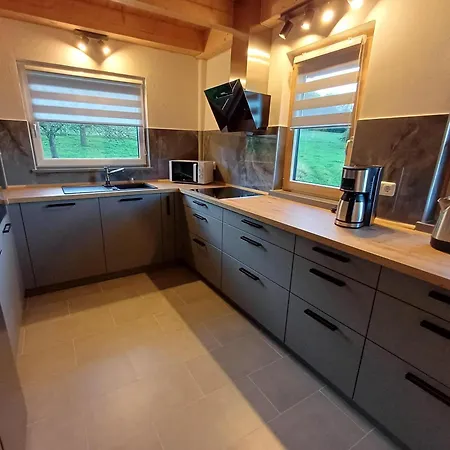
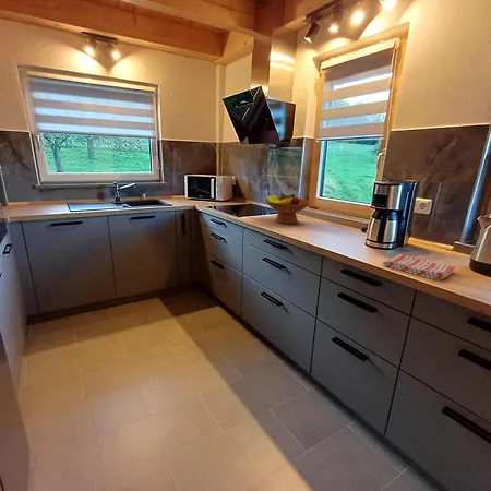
+ fruit bowl (287, 207)
+ dish towel (418, 264)
